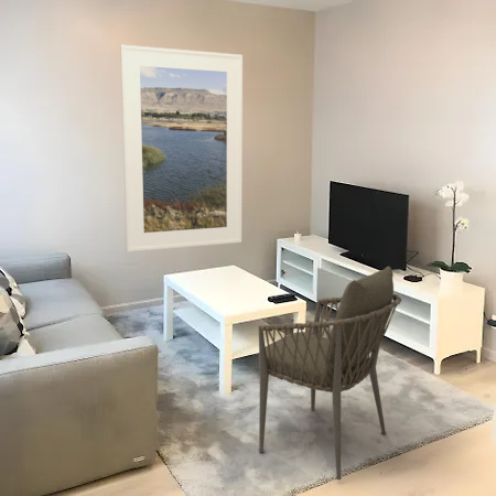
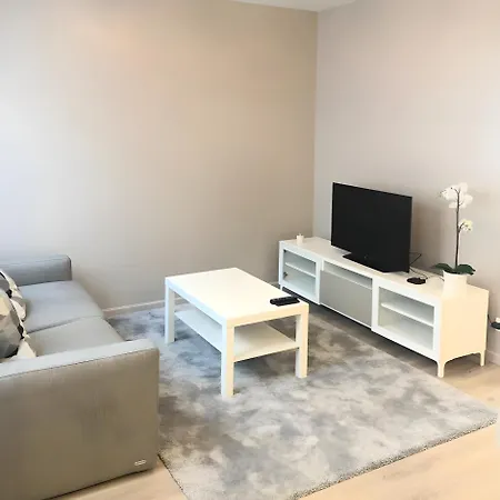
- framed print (185, 151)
- armchair (328, 356)
